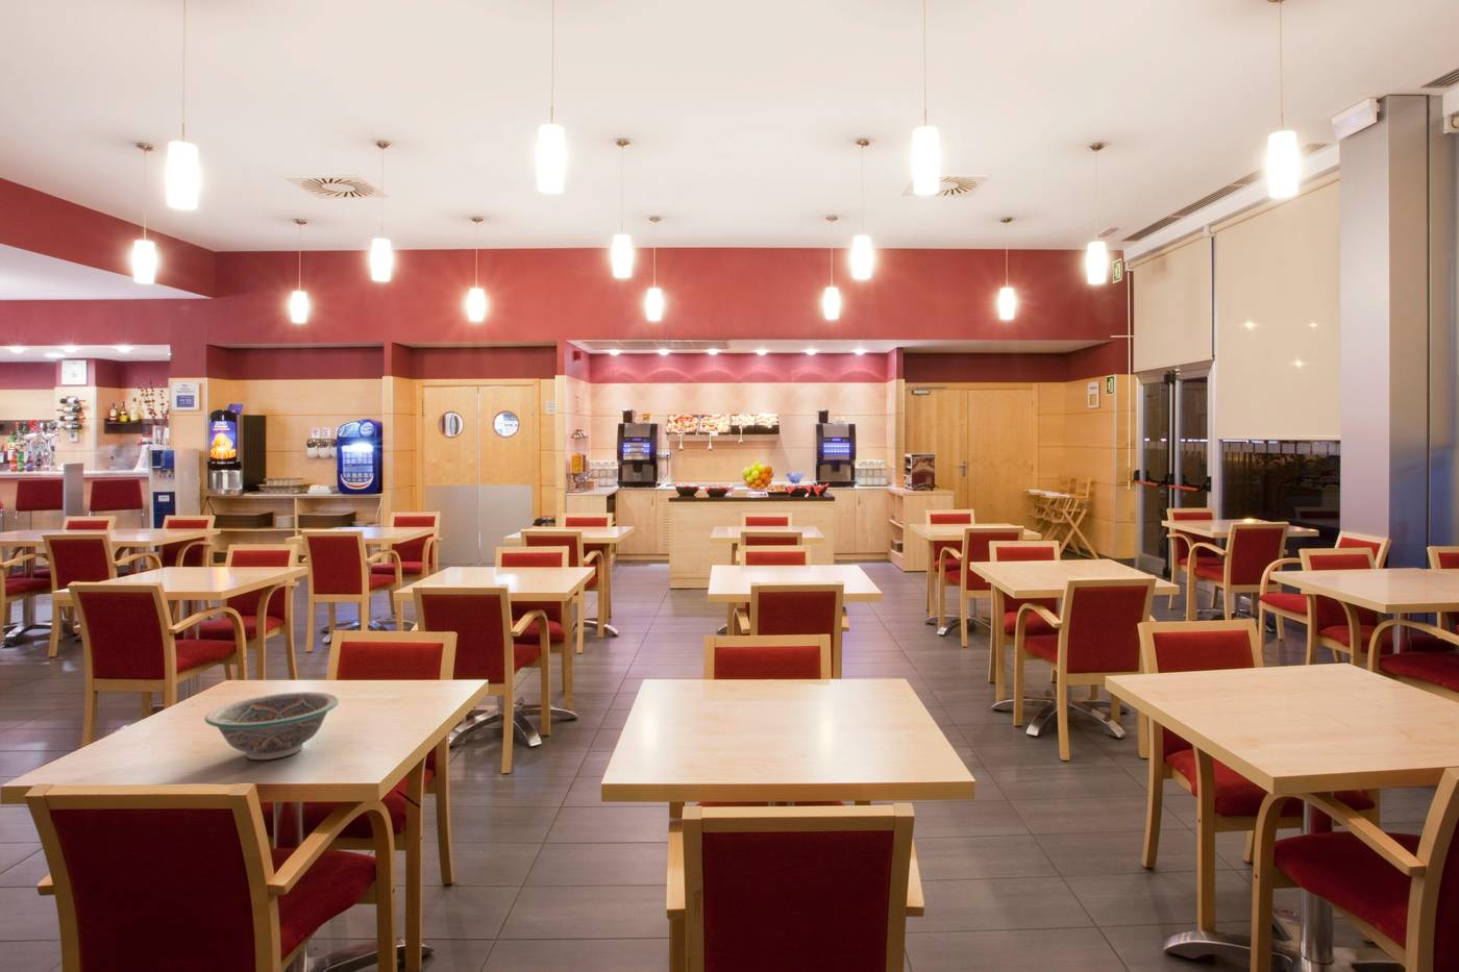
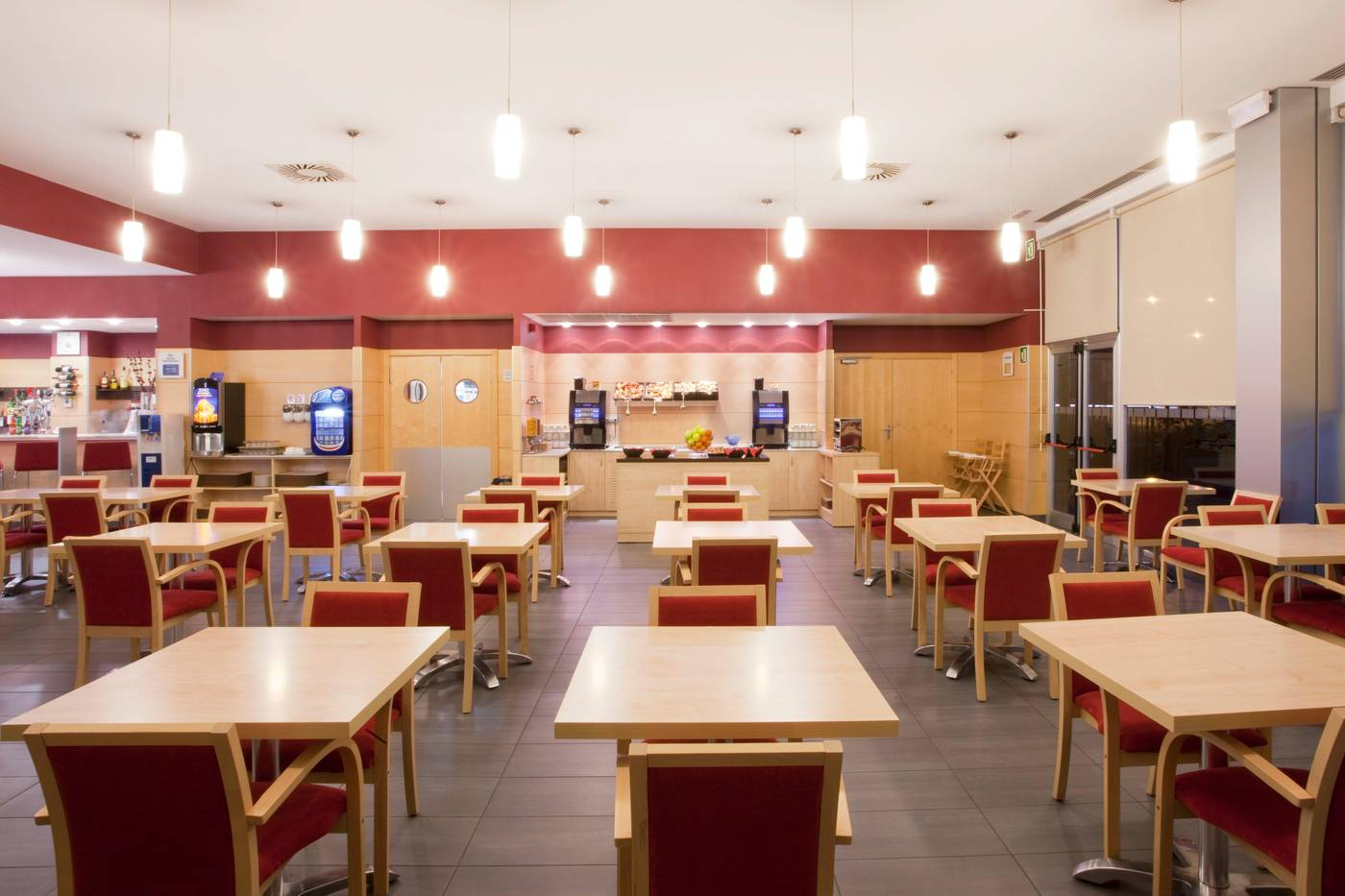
- bowl (274, 728)
